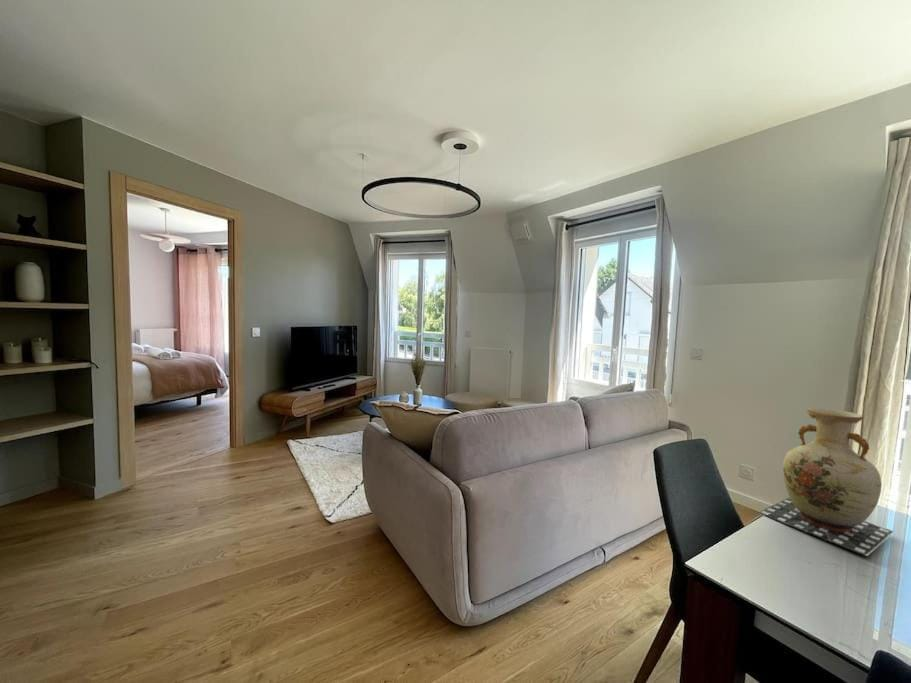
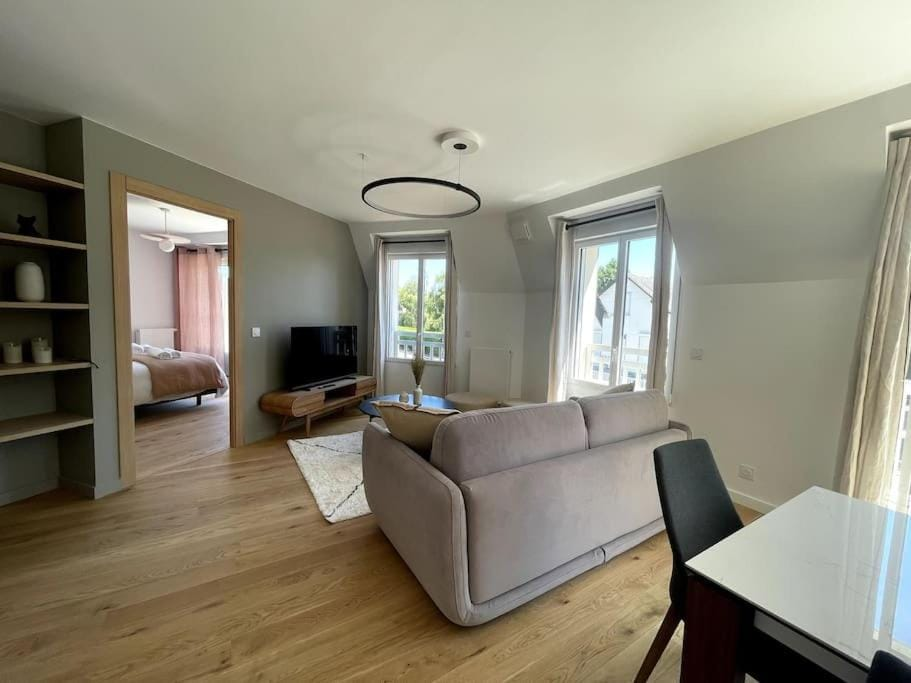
- vase (828, 468)
